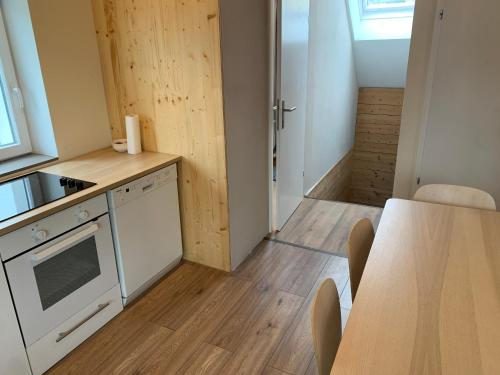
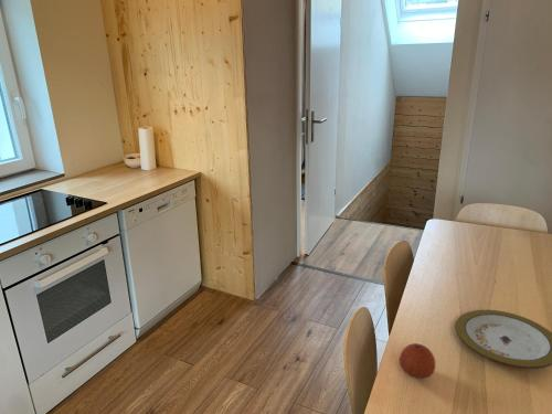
+ fruit (416, 360)
+ plate (506, 338)
